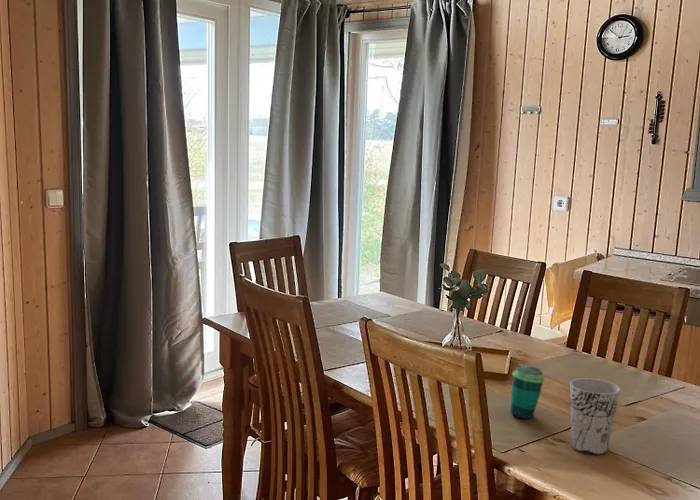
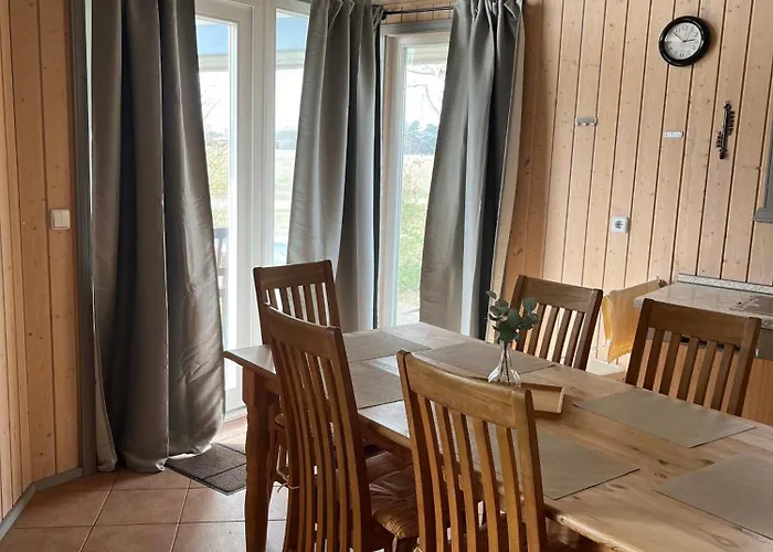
- cup (592, 416)
- cup (527, 392)
